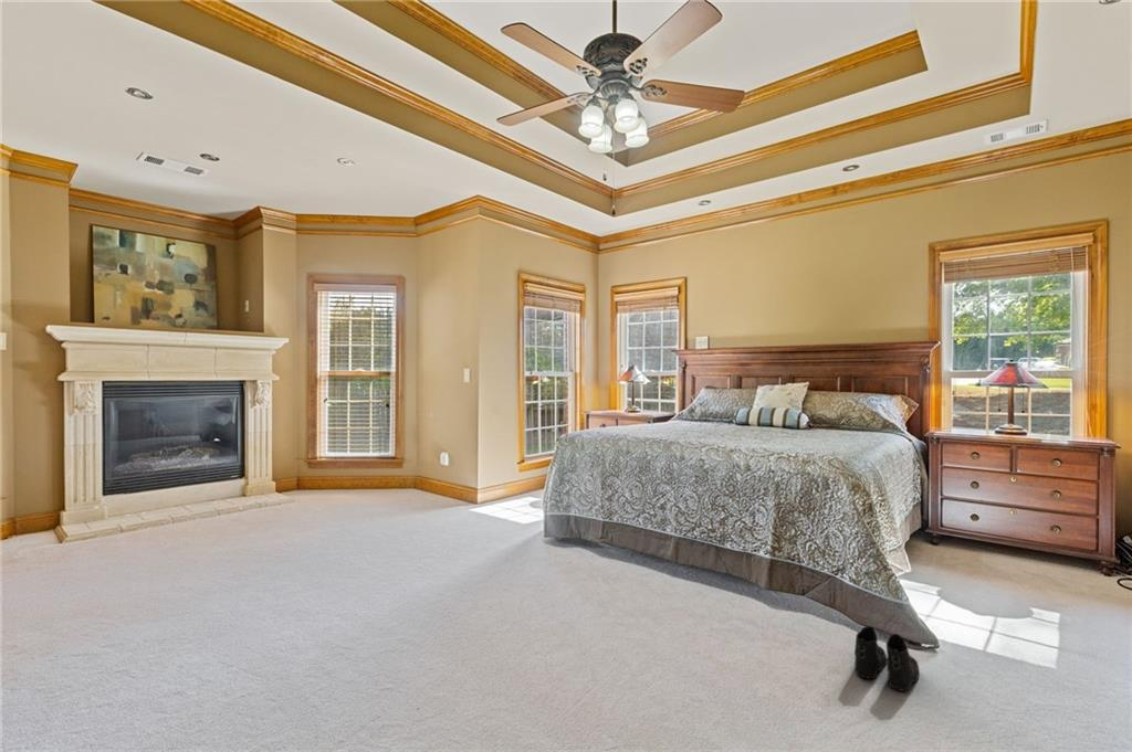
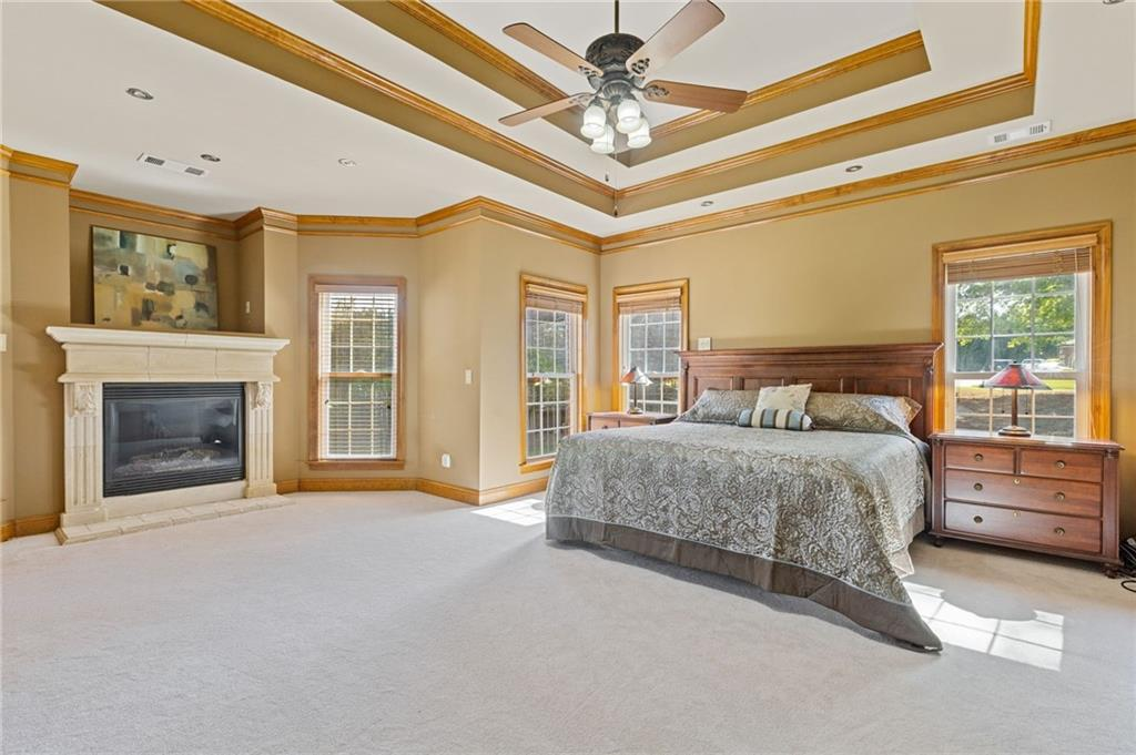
- boots (887, 650)
